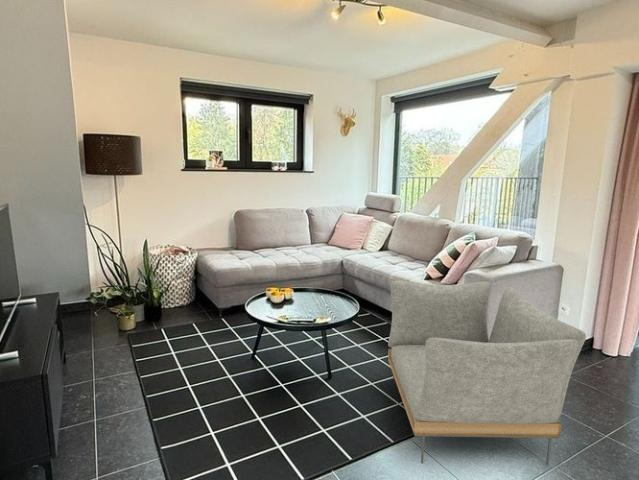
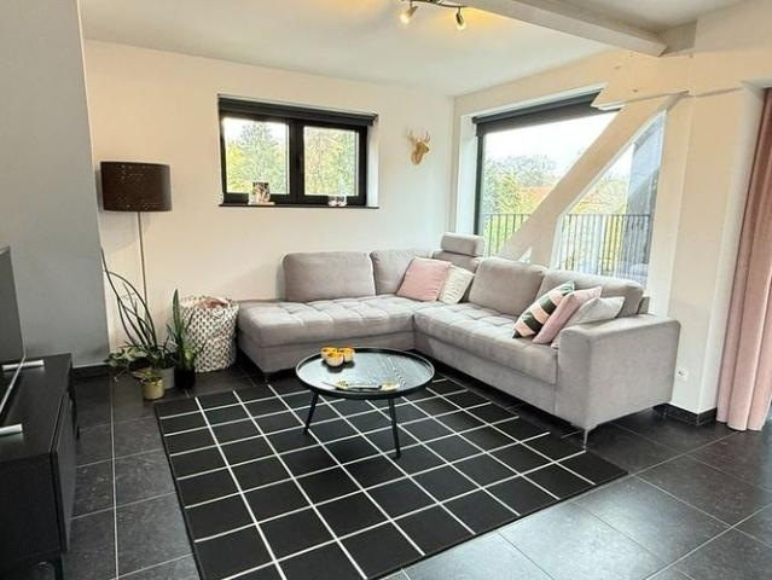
- armchair (470, 360)
